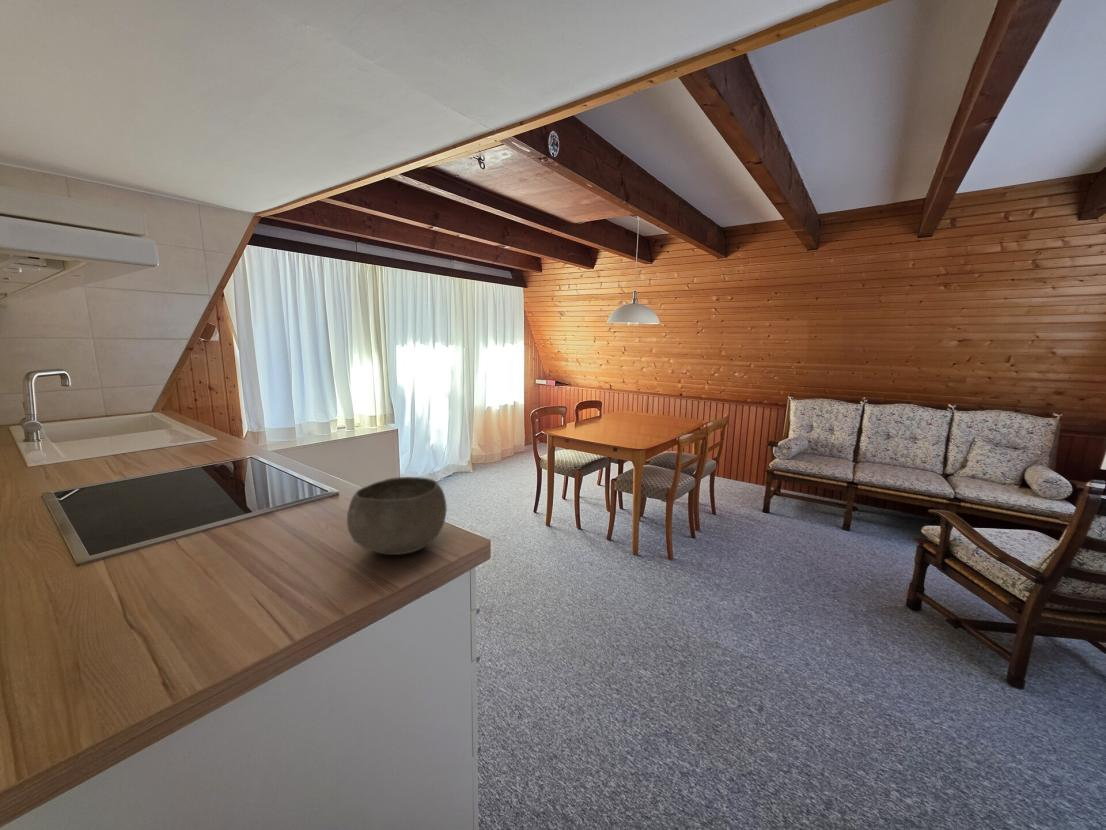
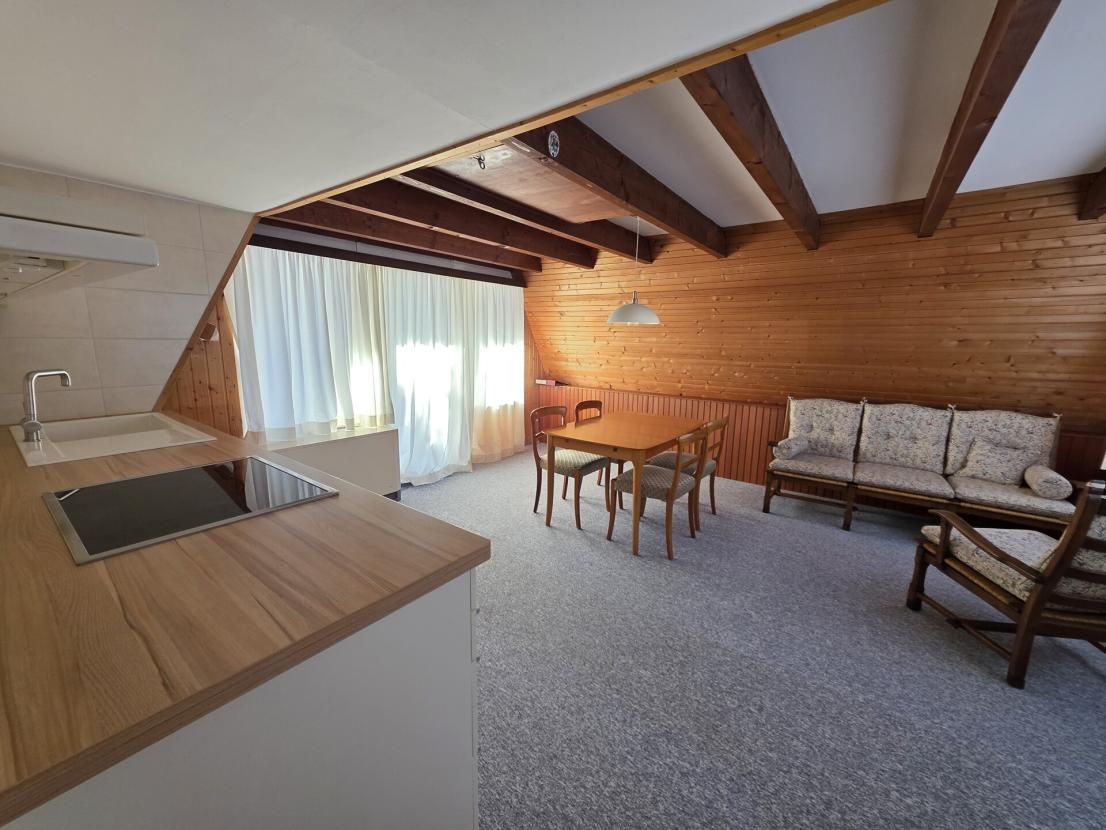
- bowl (398, 518)
